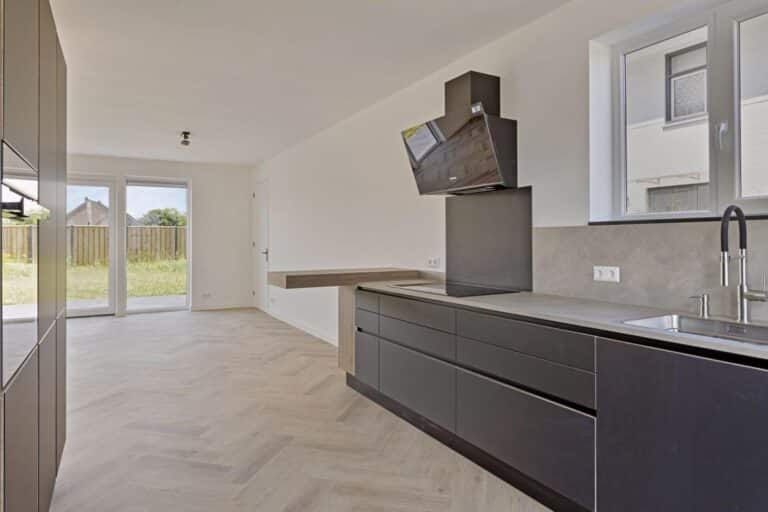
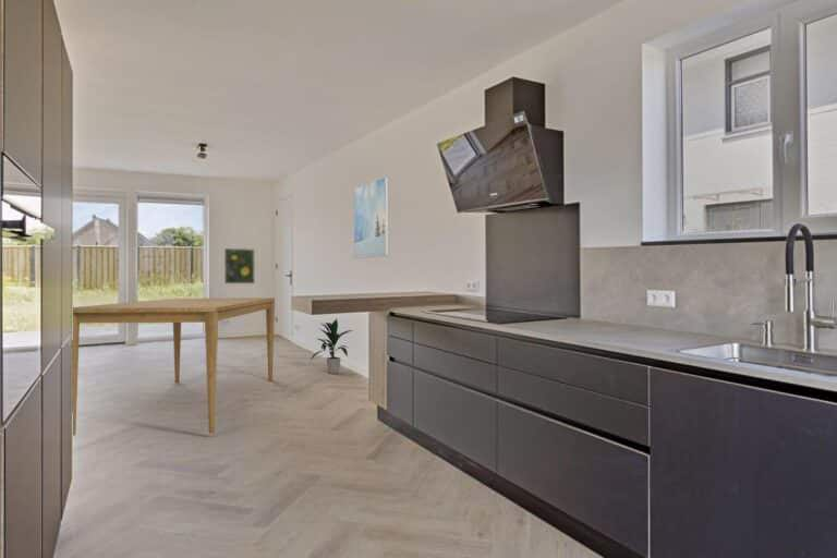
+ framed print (239, 266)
+ dining table (179, 352)
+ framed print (369, 220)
+ indoor plant (331, 344)
